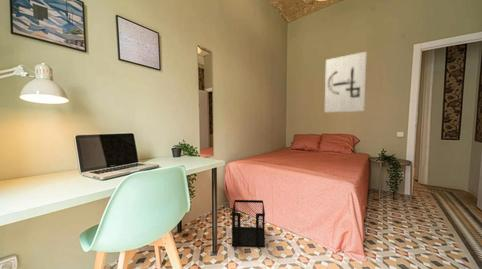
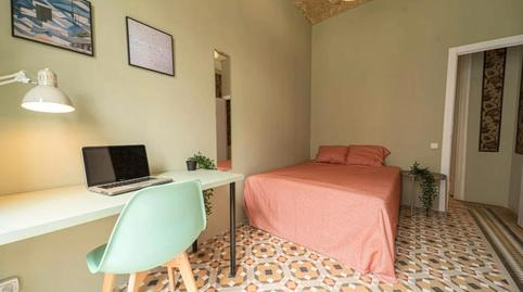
- wastebasket (248, 221)
- wall art (344, 84)
